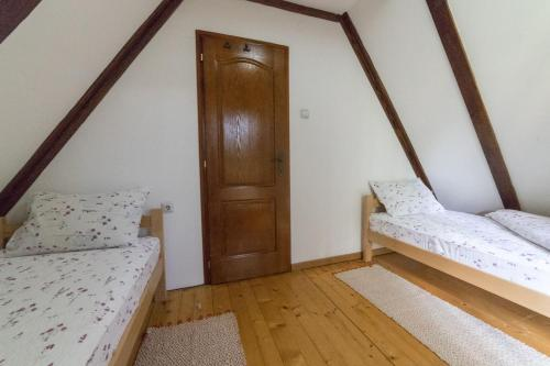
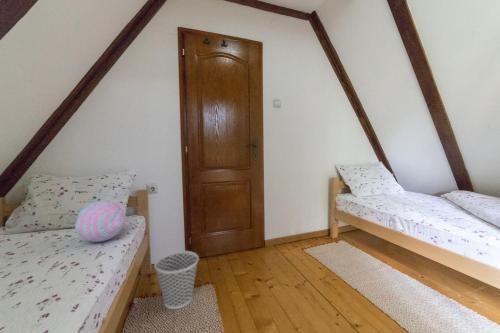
+ cushion (102, 220)
+ wastebasket (177, 280)
